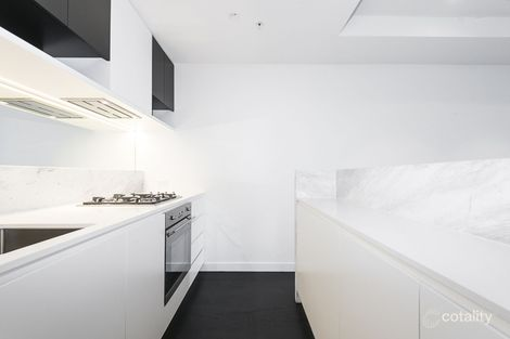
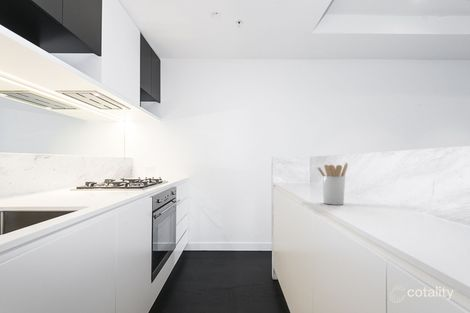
+ utensil holder (333, 183)
